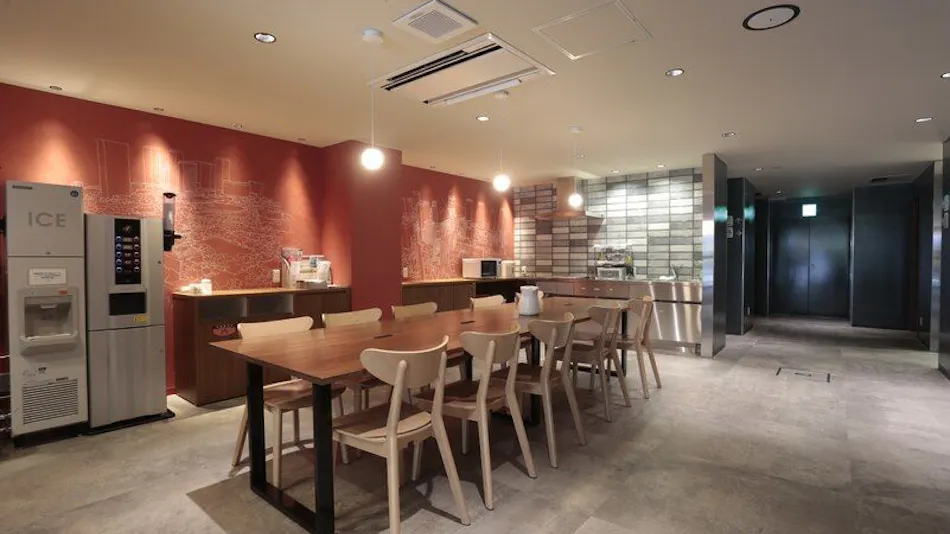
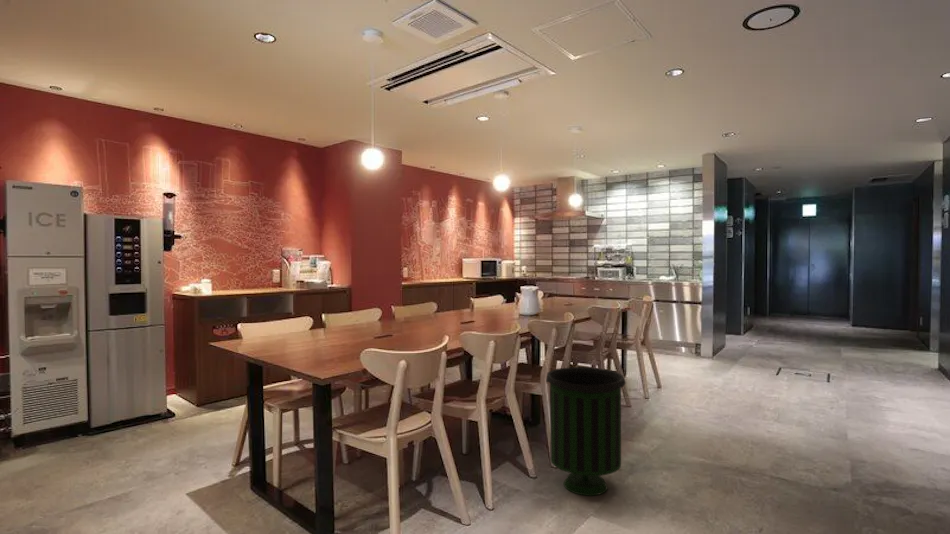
+ trash can (585, 430)
